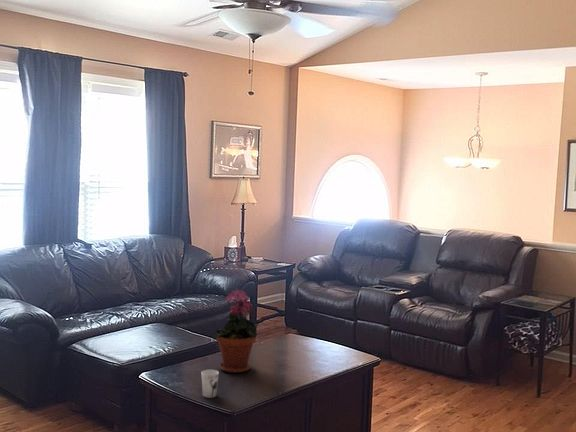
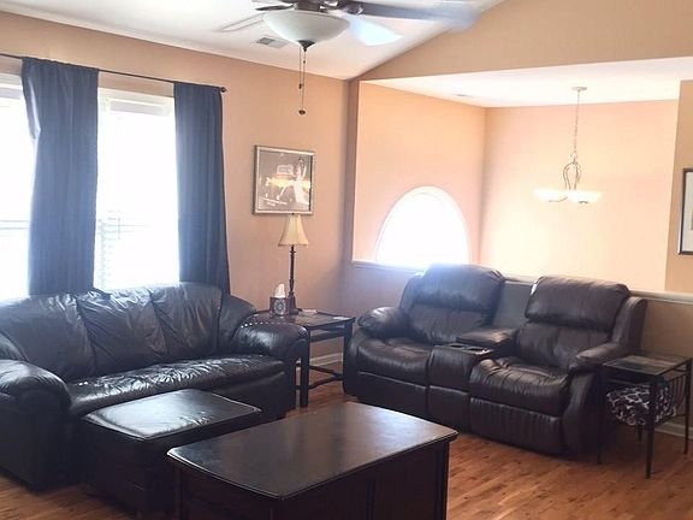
- cup (209, 383)
- potted plant (237, 329)
